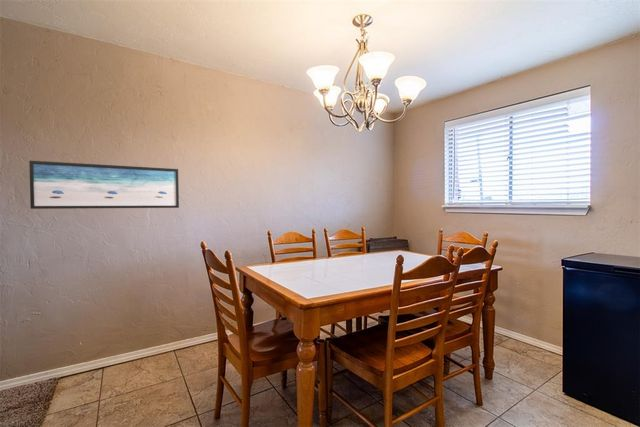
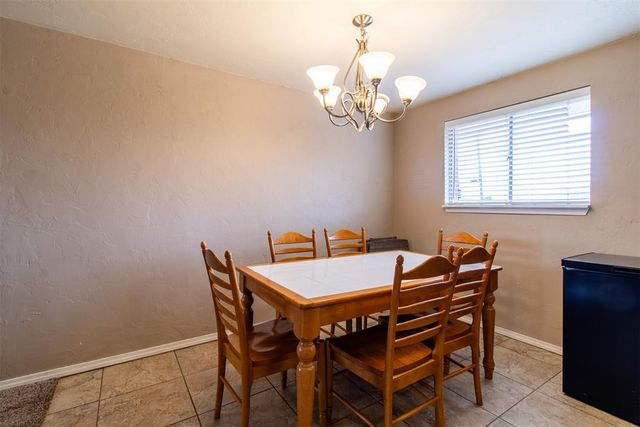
- wall art (112, 186)
